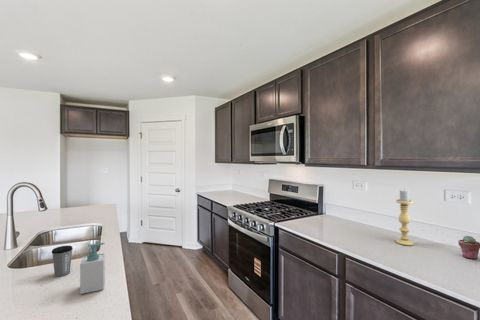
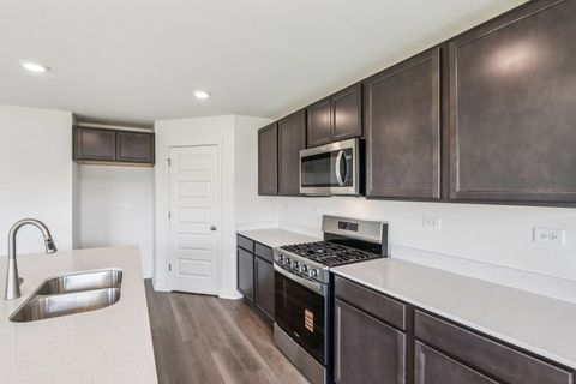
- candle holder (404, 215)
- coffee cup (62, 260)
- potted succulent (469, 246)
- soap bottle (93, 265)
